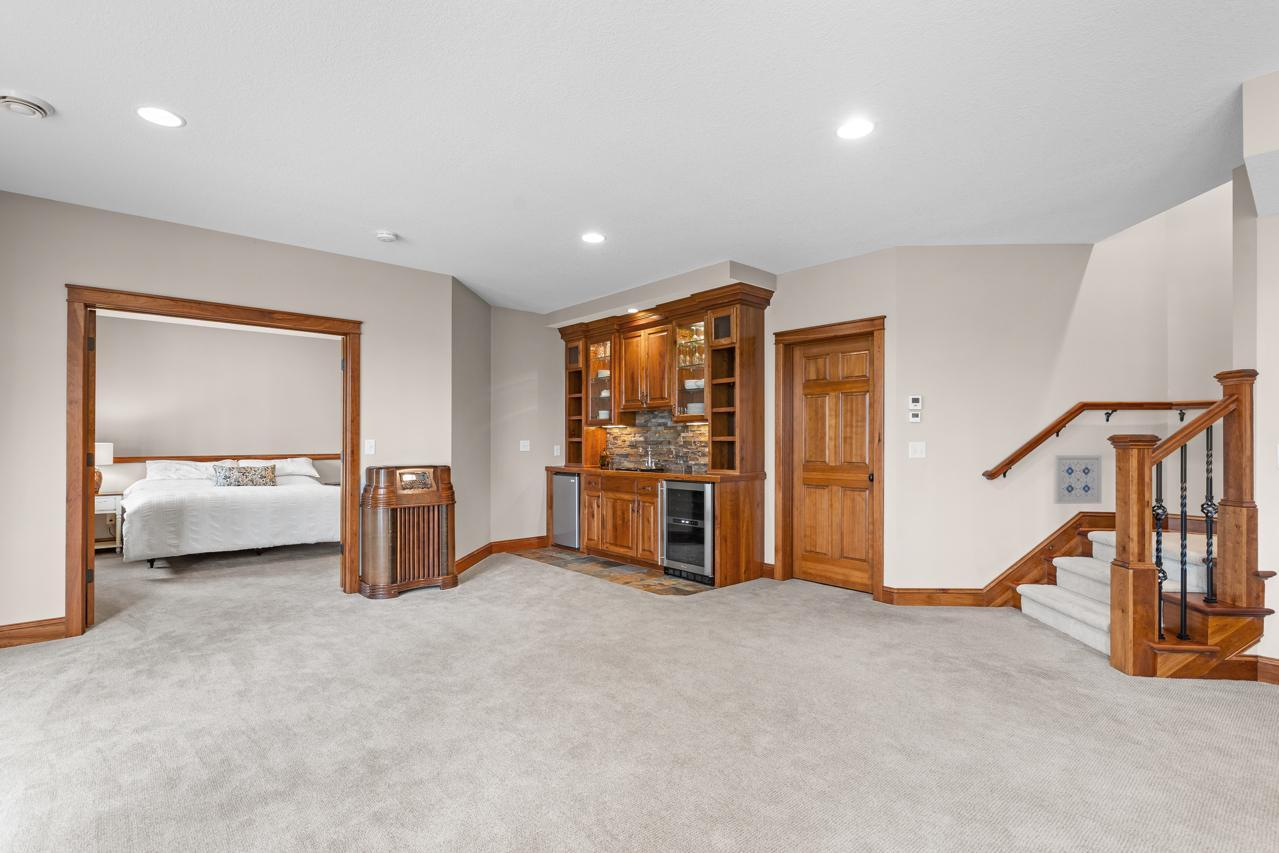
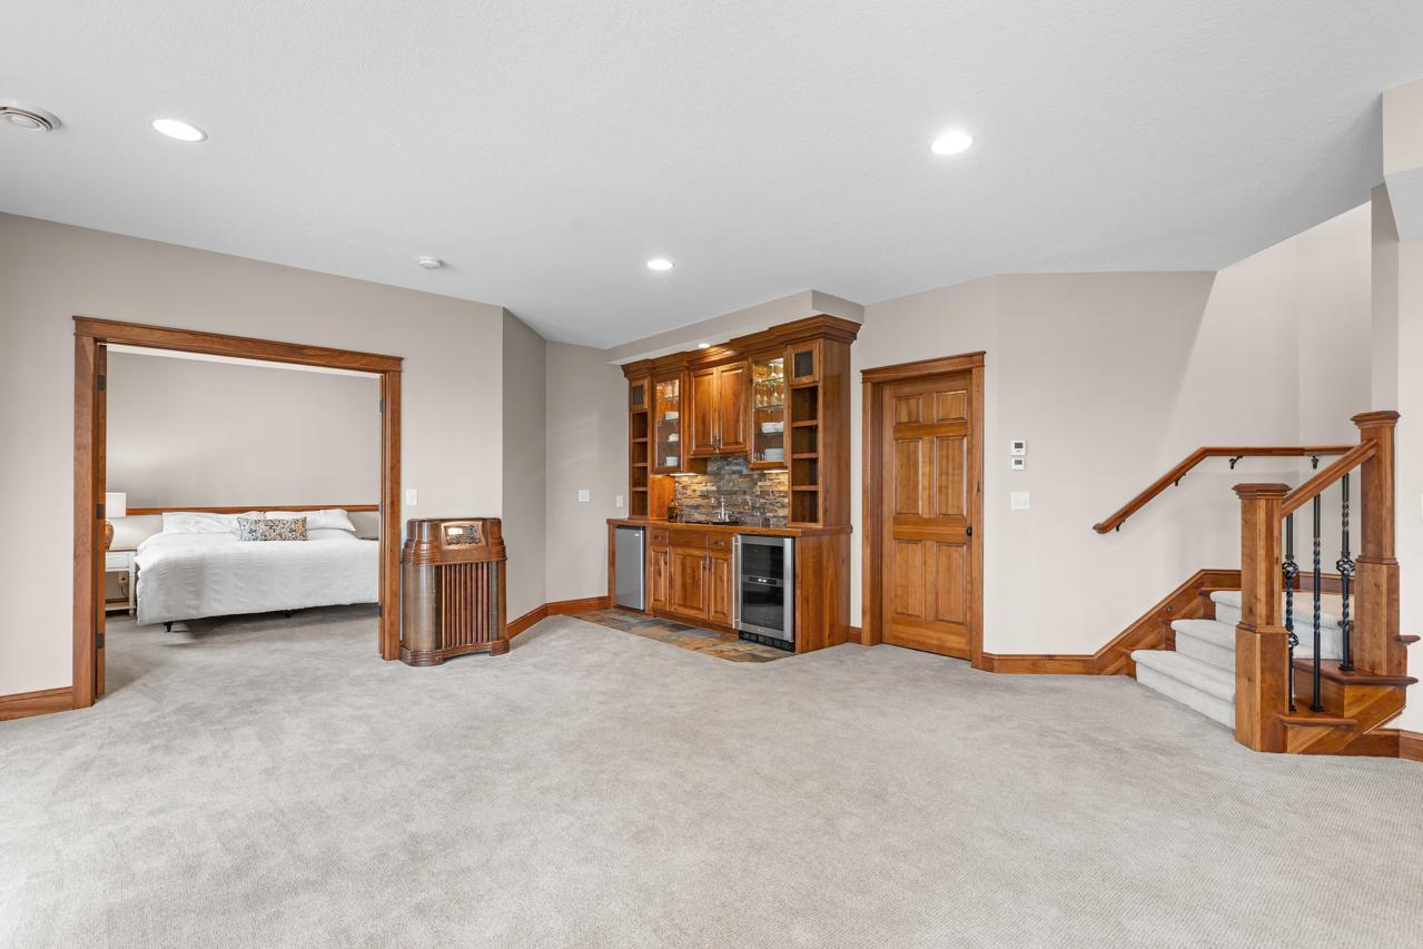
- wall art (1077, 479)
